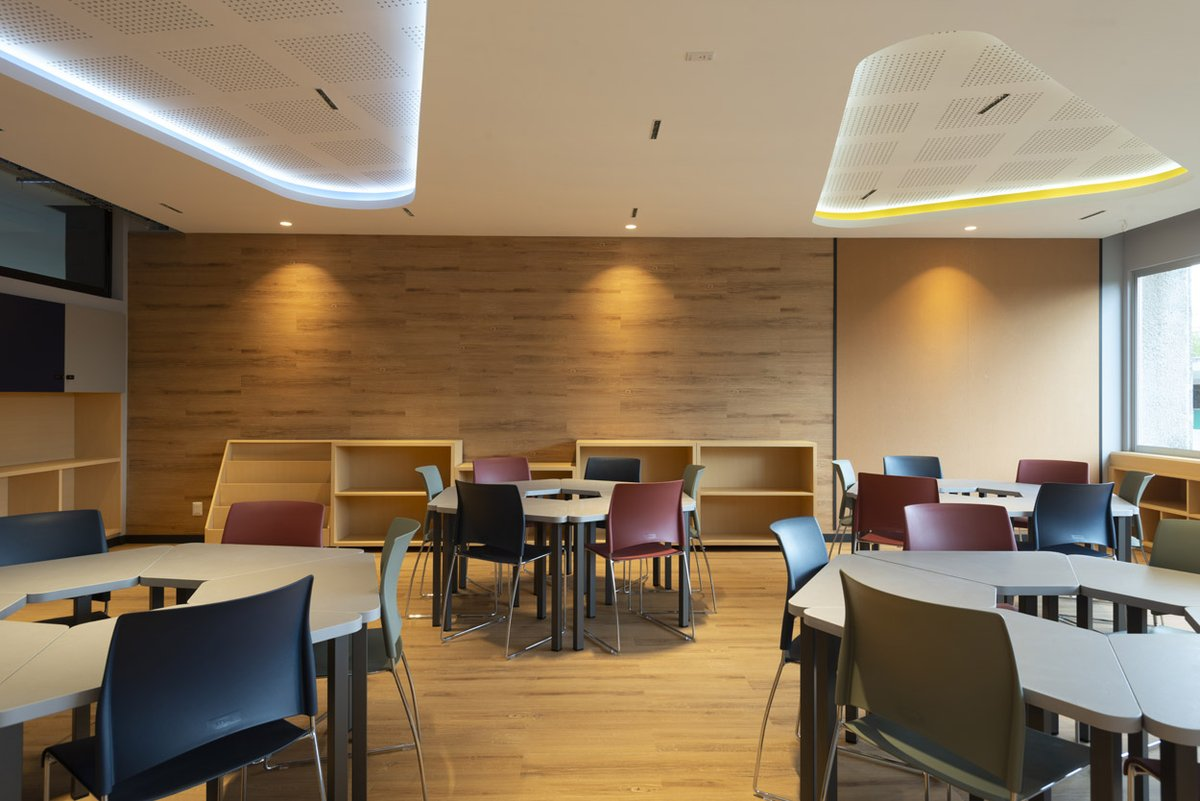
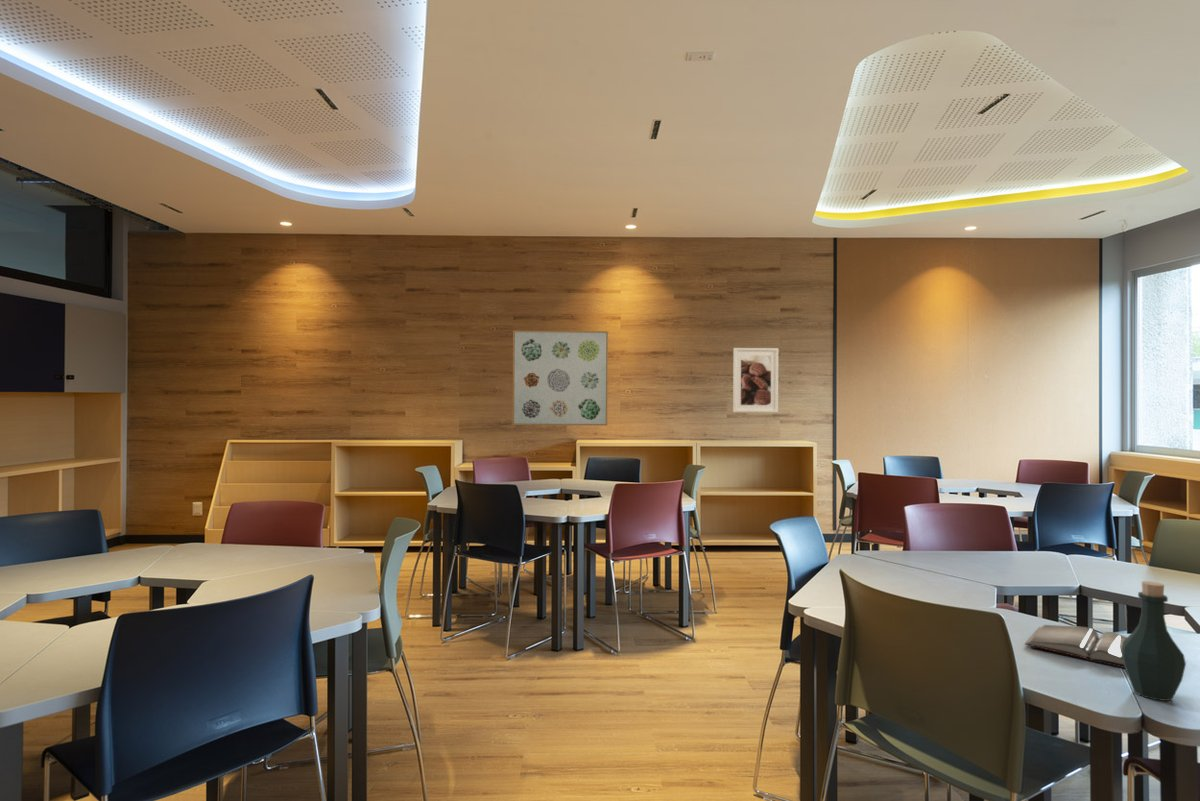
+ bottle (1152, 638)
+ hardback book (1093, 644)
+ wall art (560, 378)
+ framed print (755, 380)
